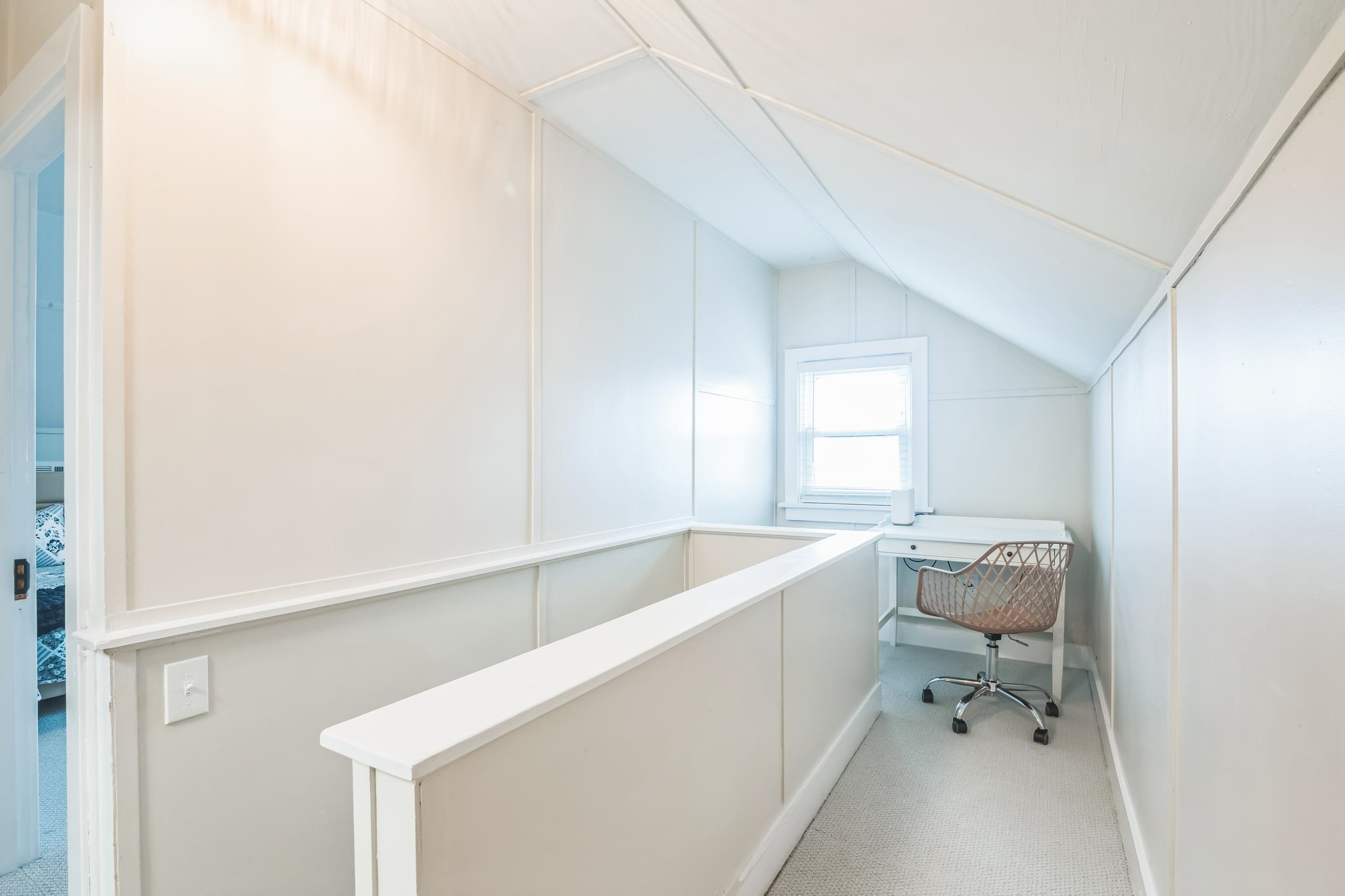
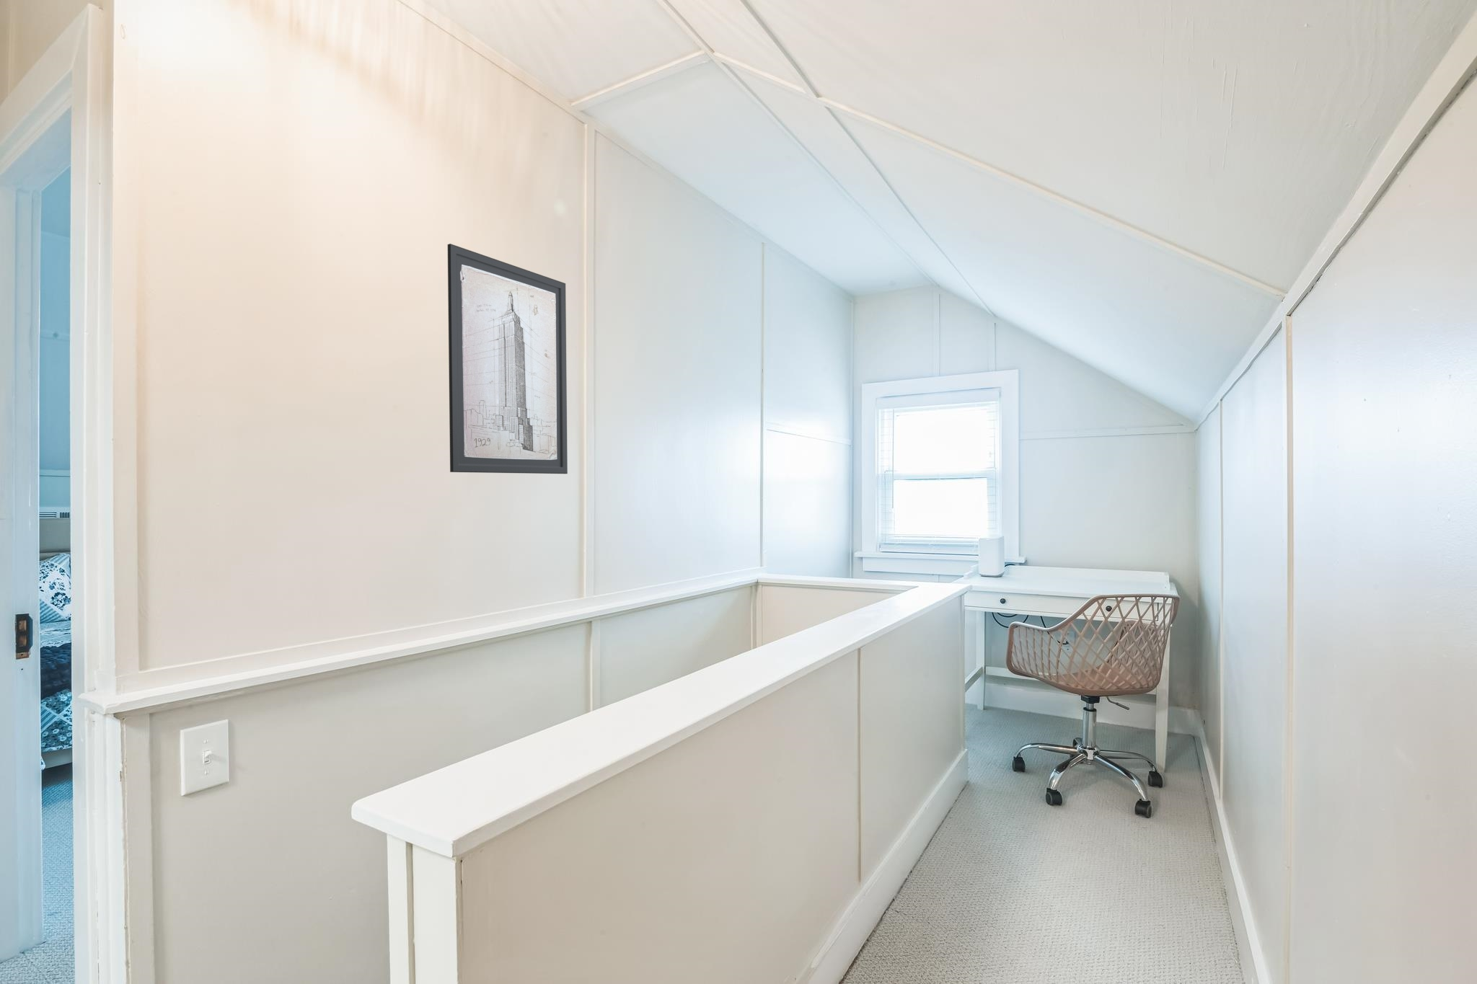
+ wall art (513, 369)
